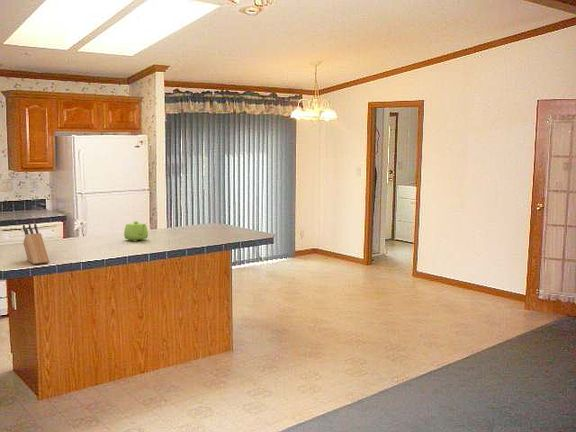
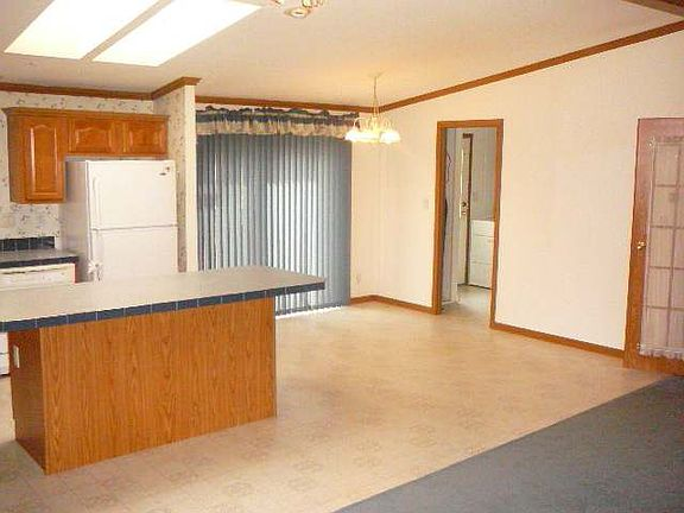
- knife block (34, 242)
- teapot (137, 230)
